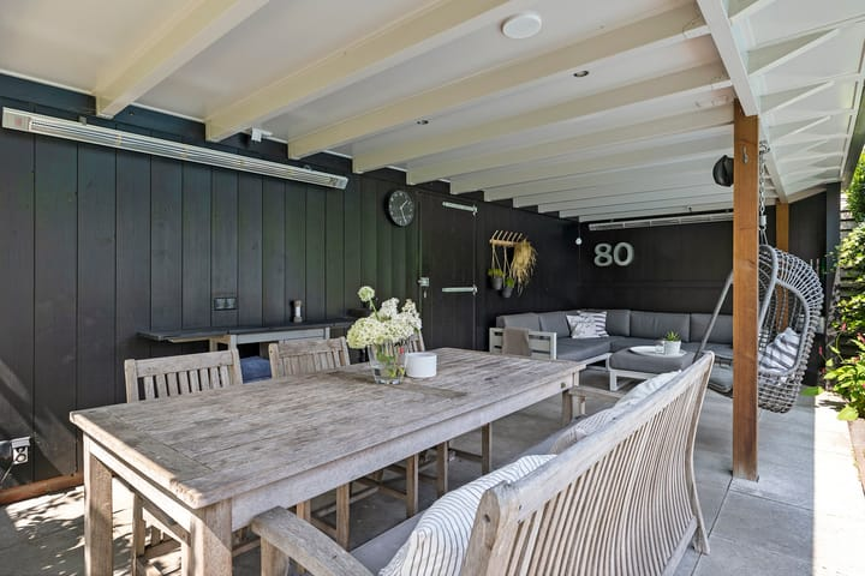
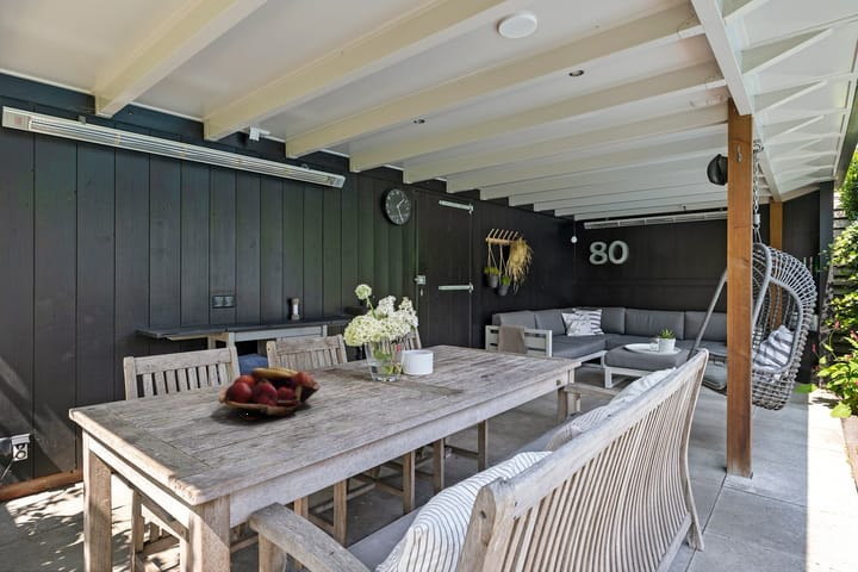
+ fruit basket (269, 388)
